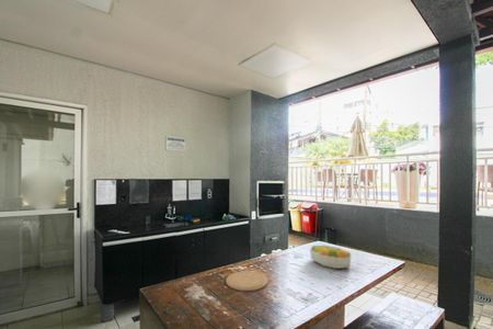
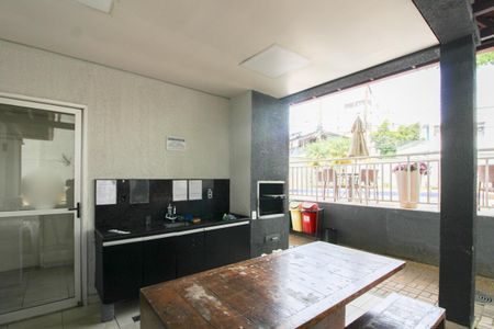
- fruit bowl (330, 254)
- plate (246, 280)
